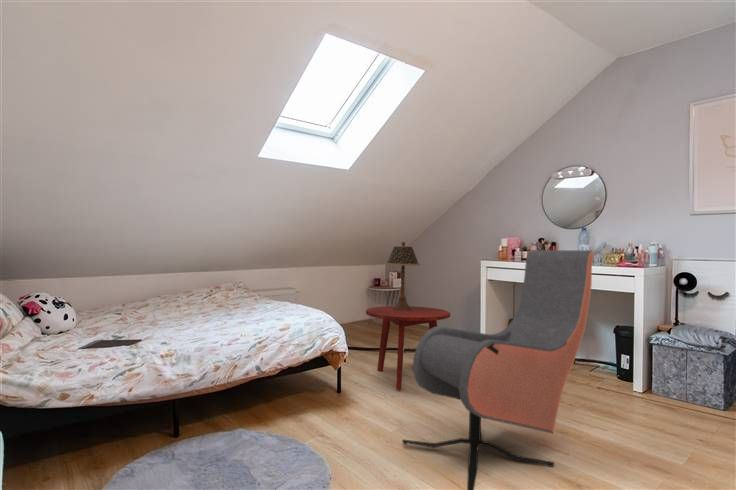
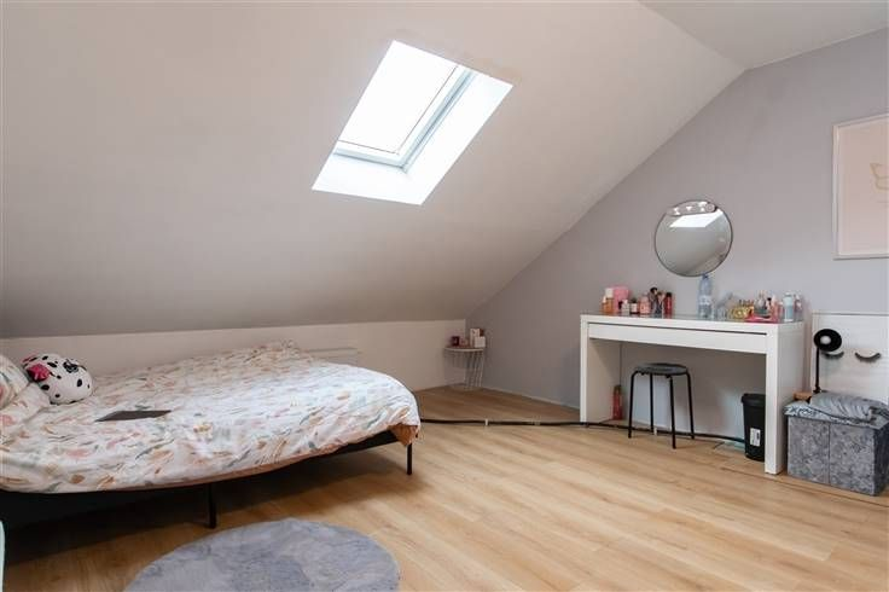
- side table (403, 344)
- table lamp (402, 275)
- armchair (498, 347)
